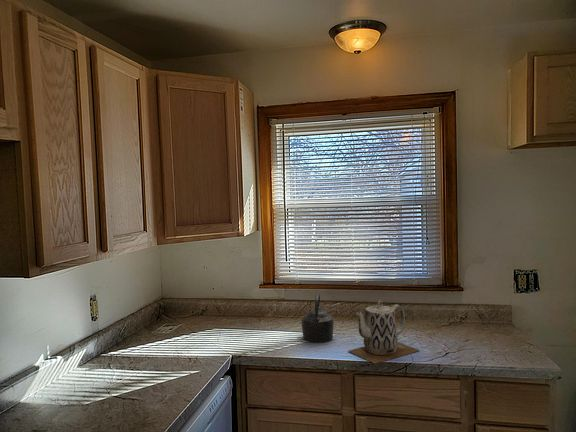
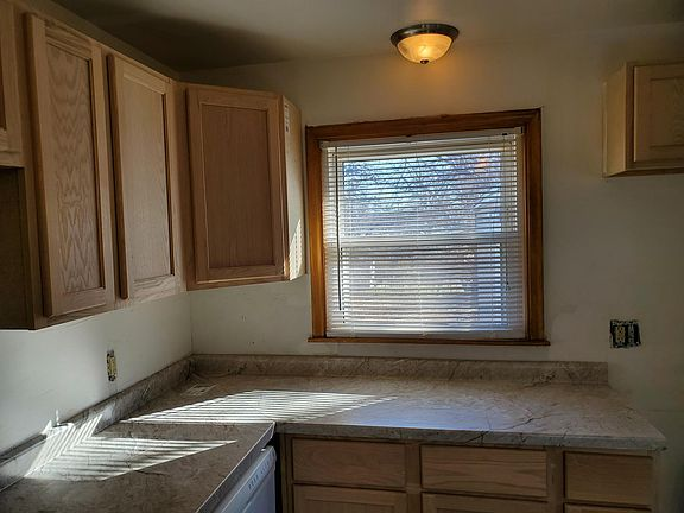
- kettle (317, 313)
- teapot (382, 325)
